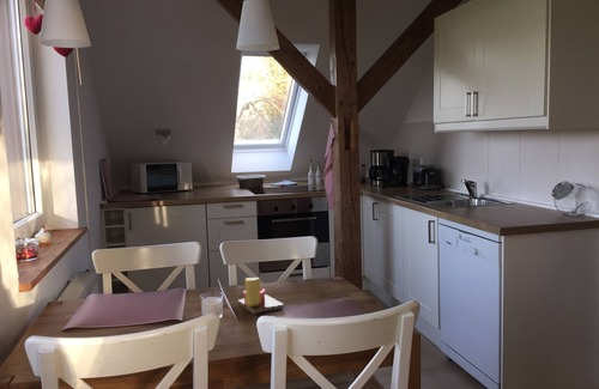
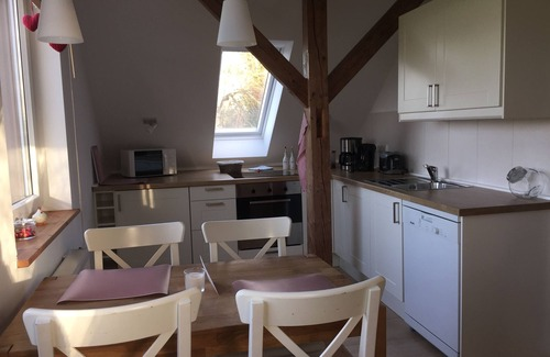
- candle (258, 290)
